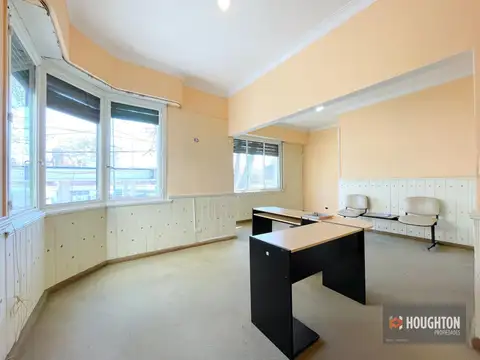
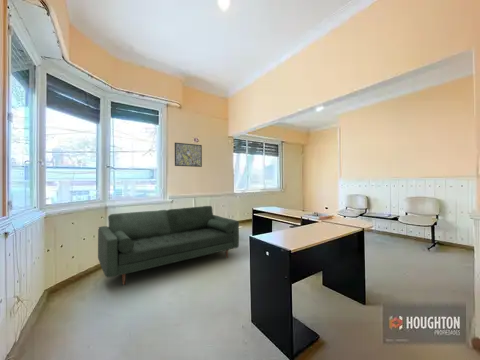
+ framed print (188, 155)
+ sofa (173, 236)
